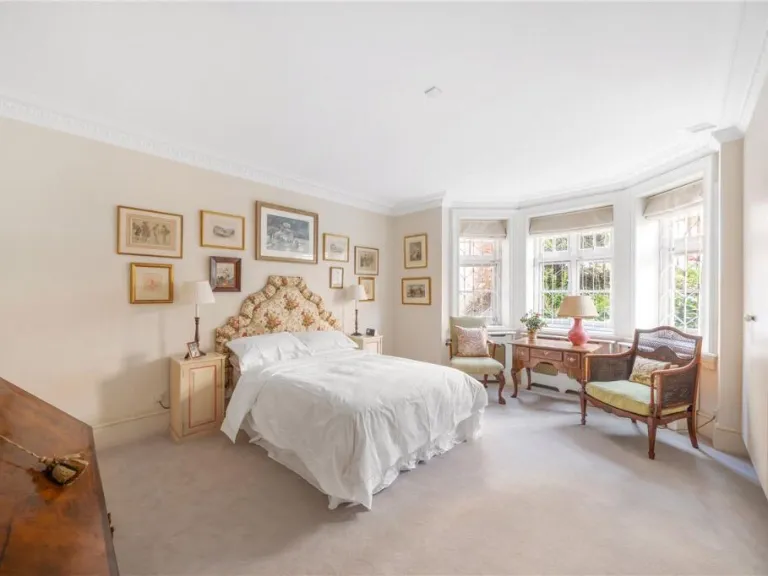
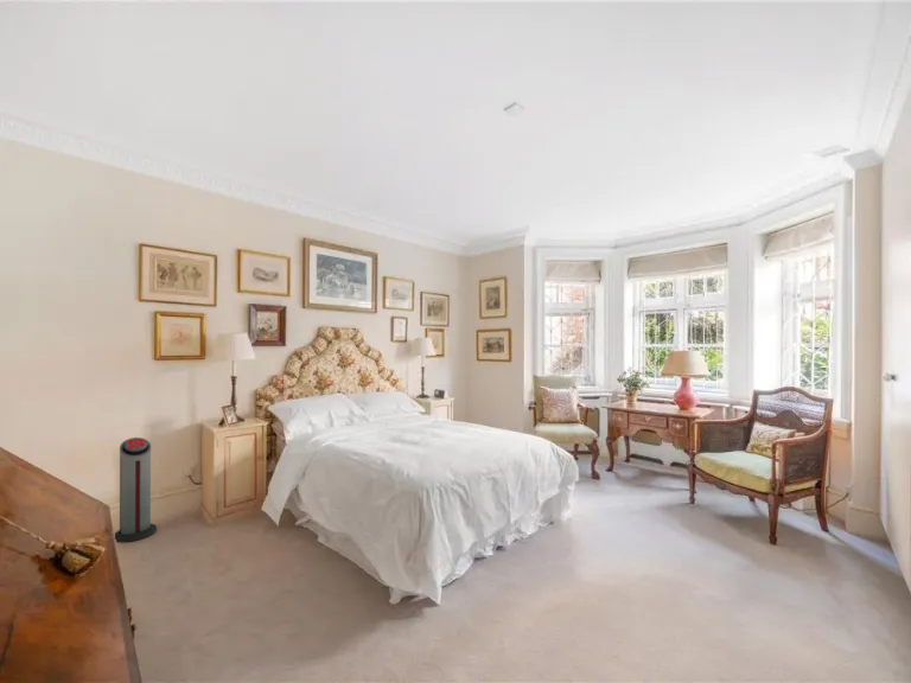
+ air purifier (135, 486)
